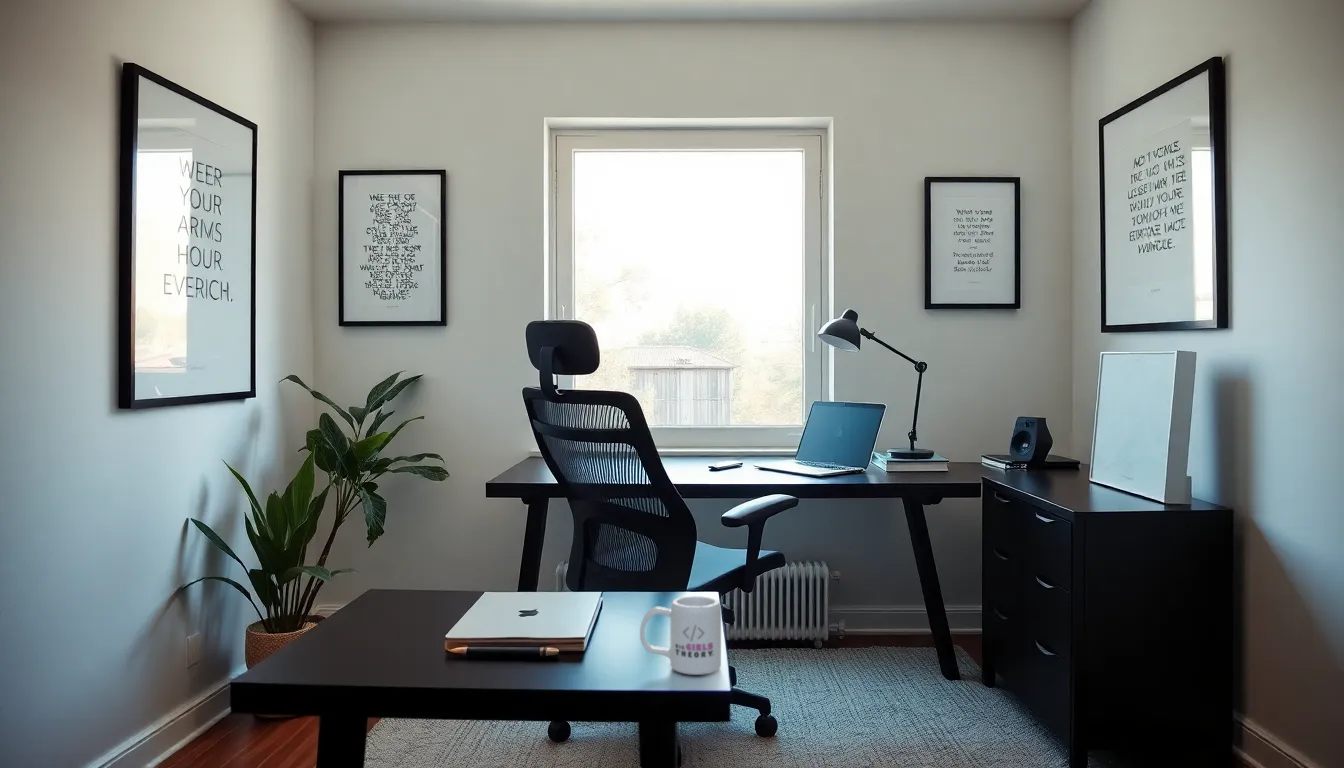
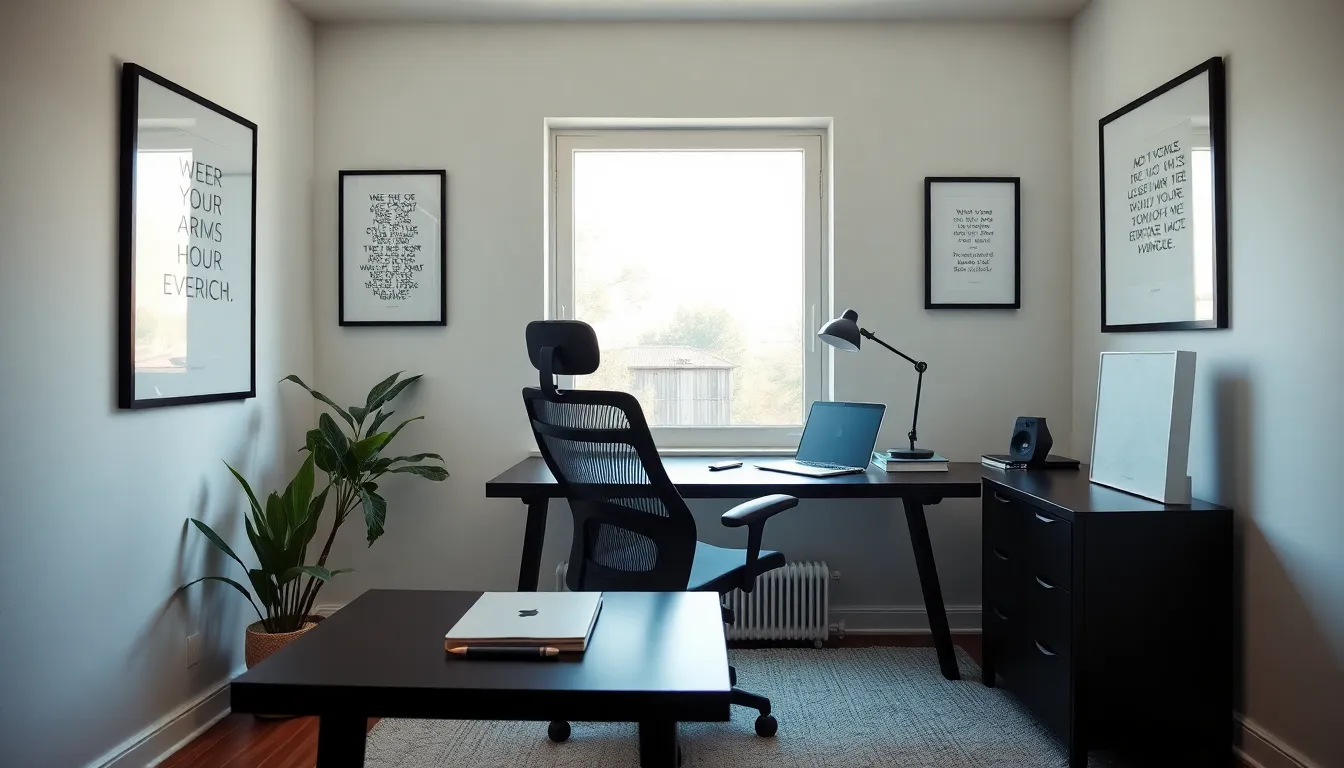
- mug (680, 633)
